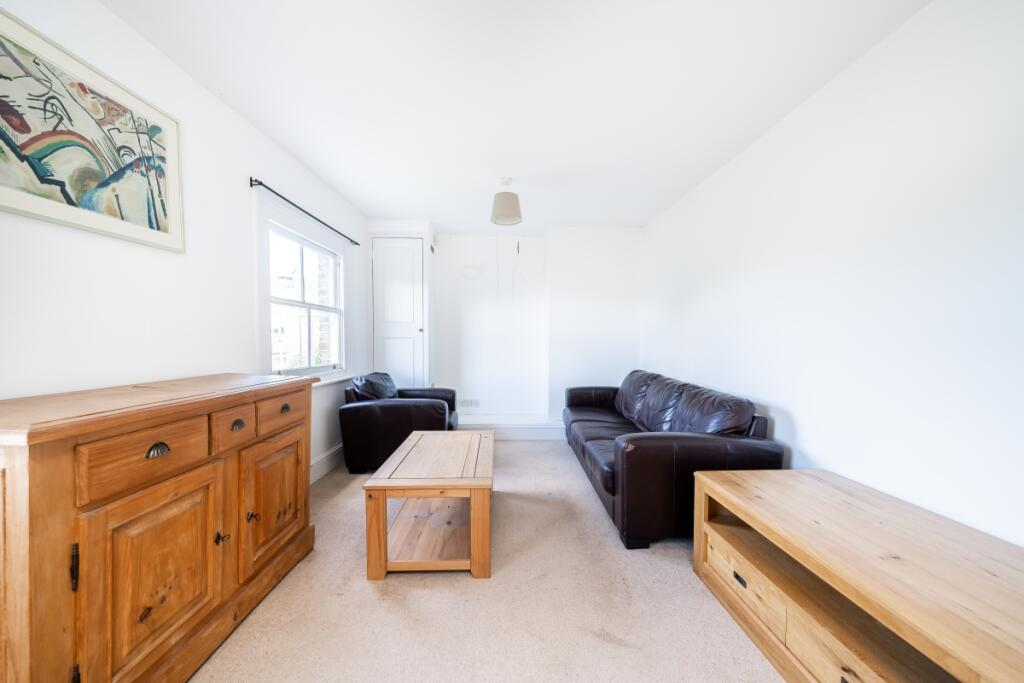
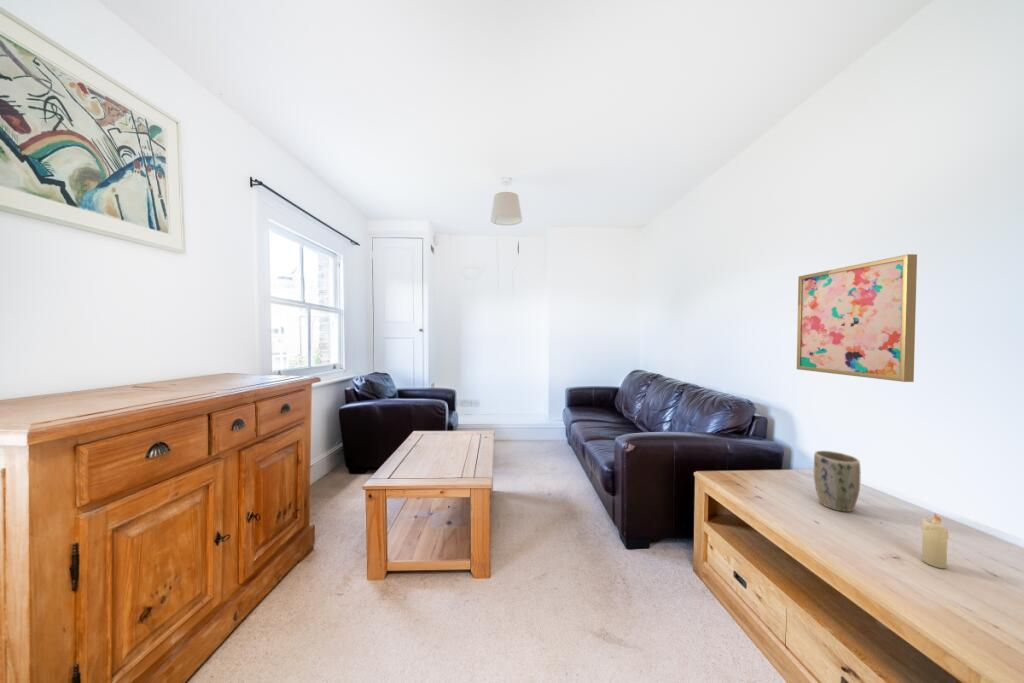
+ plant pot (836, 481)
+ wall art (847, 321)
+ candle (934, 538)
